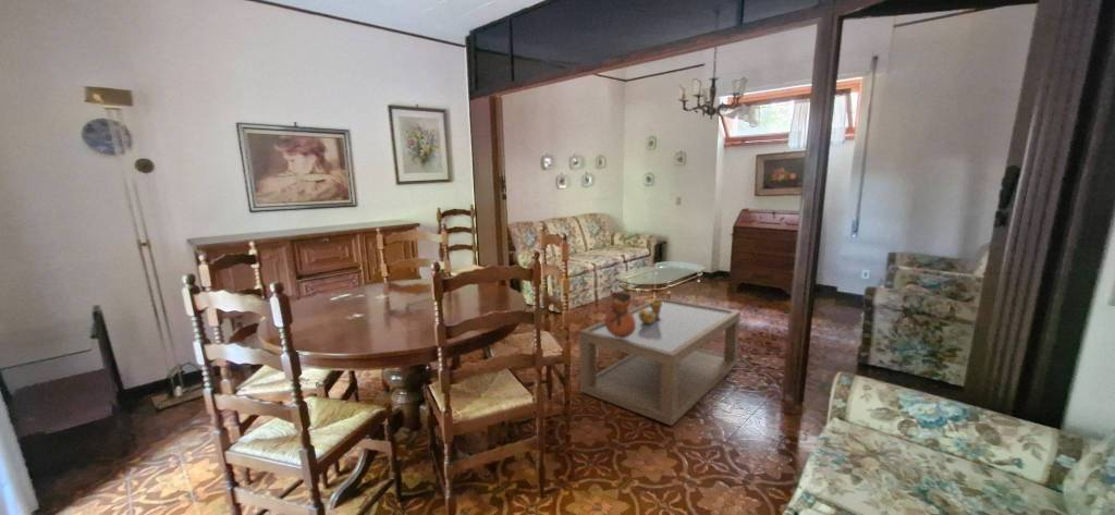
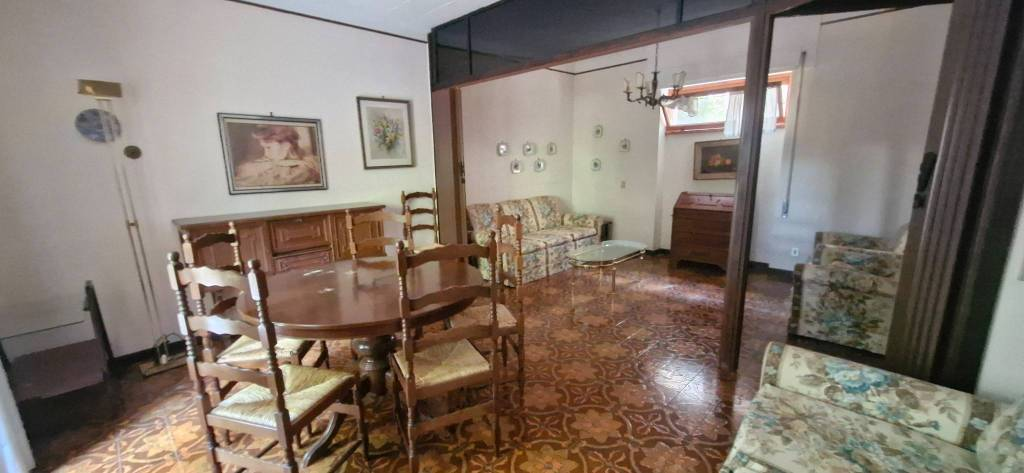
- coffee table (664, 348)
- decorative bowl (651, 311)
- vase (621, 315)
